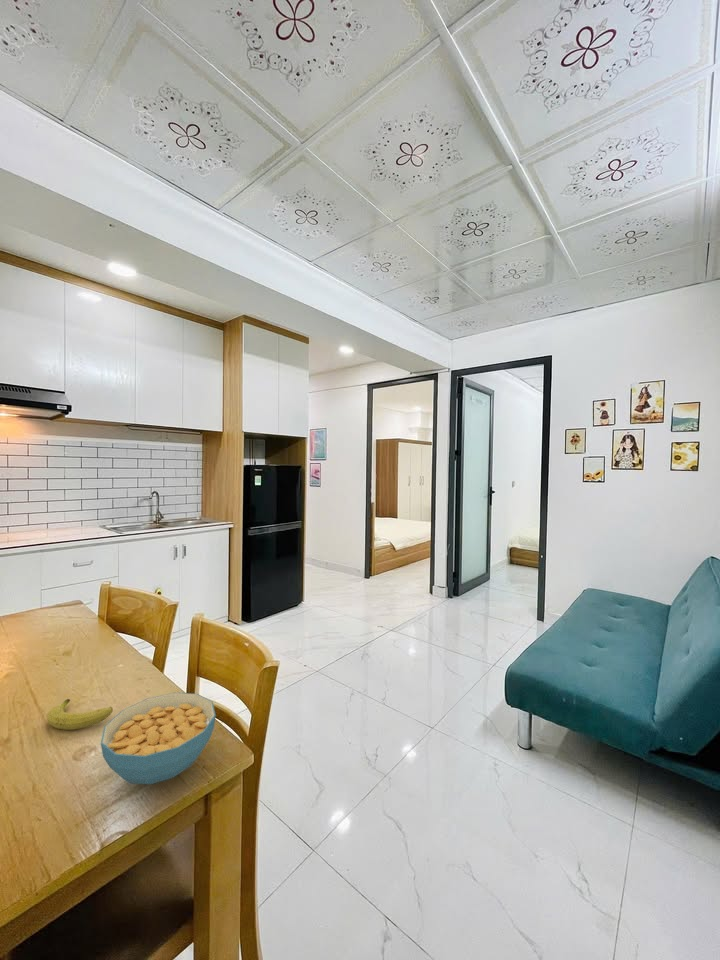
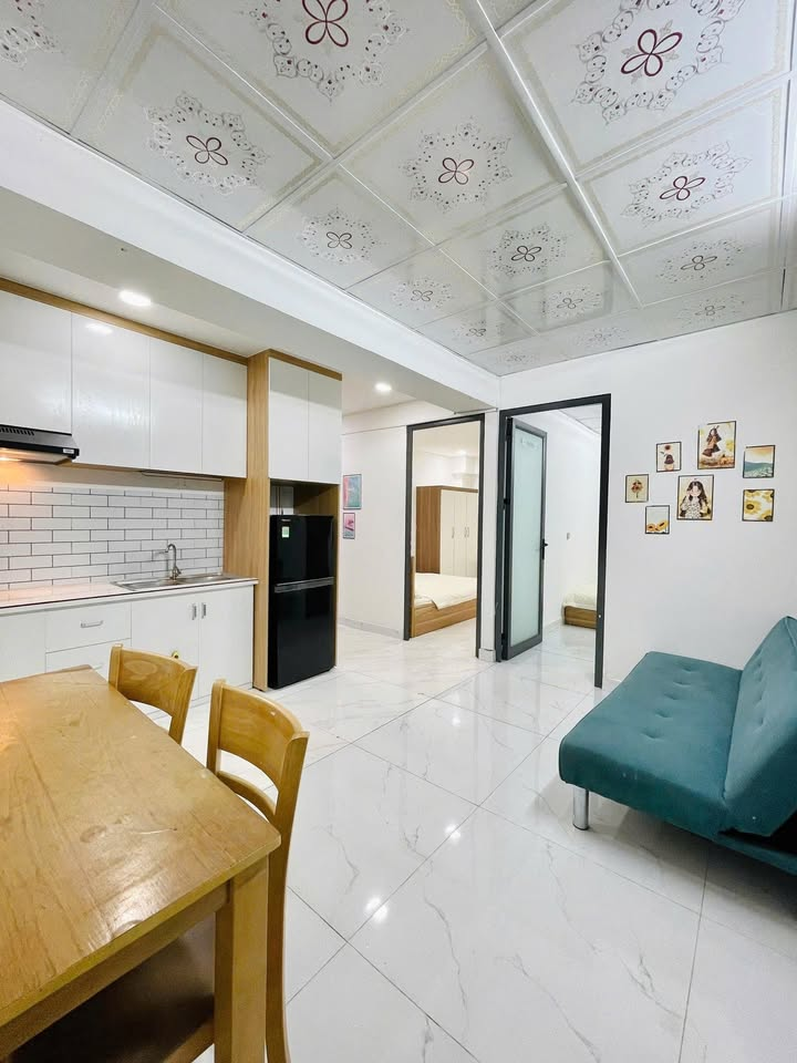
- fruit (77, 713)
- cereal bowl (161, 745)
